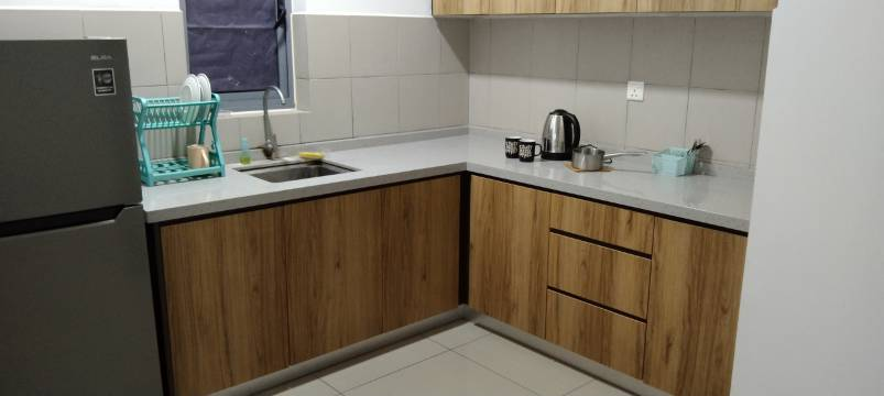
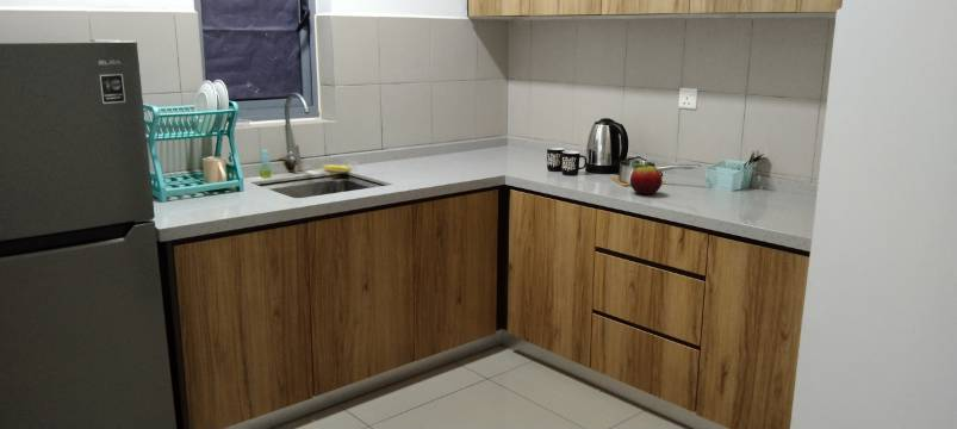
+ fruit (646, 178)
